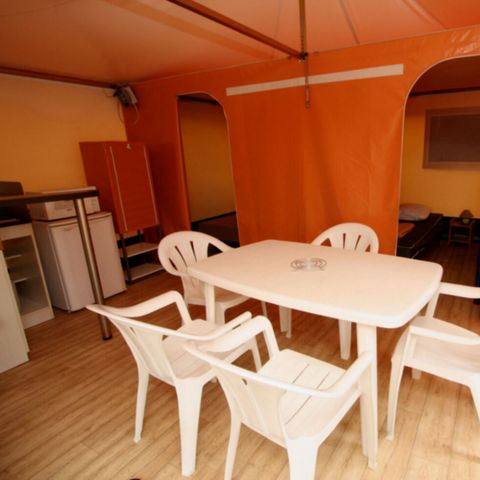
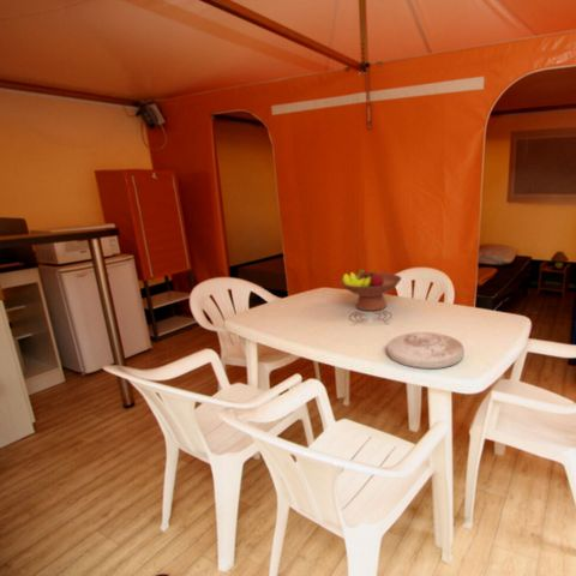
+ fruit bowl (370, 287)
+ plate (424, 346)
